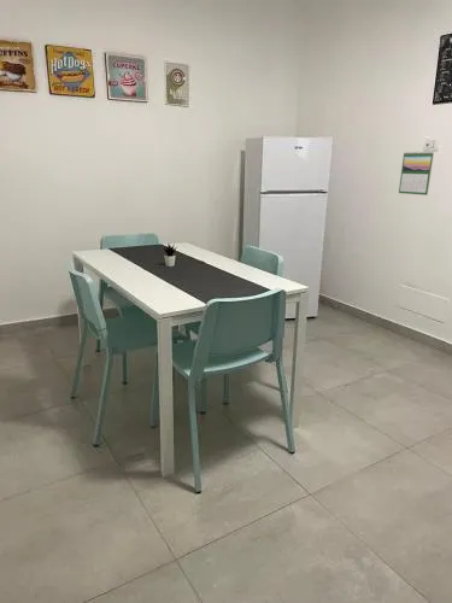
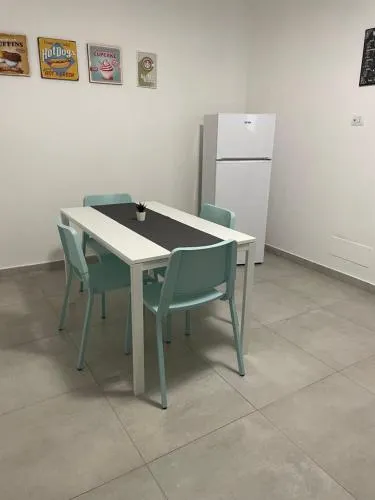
- calendar (415, 172)
